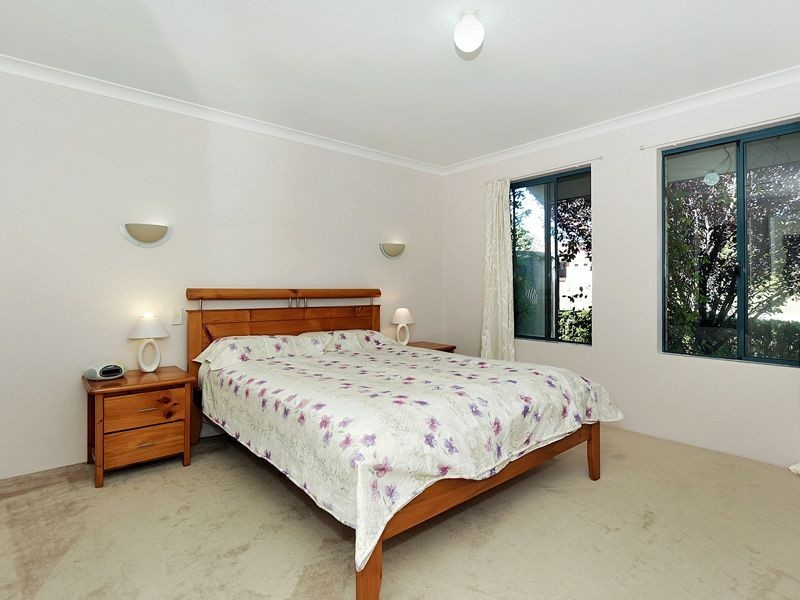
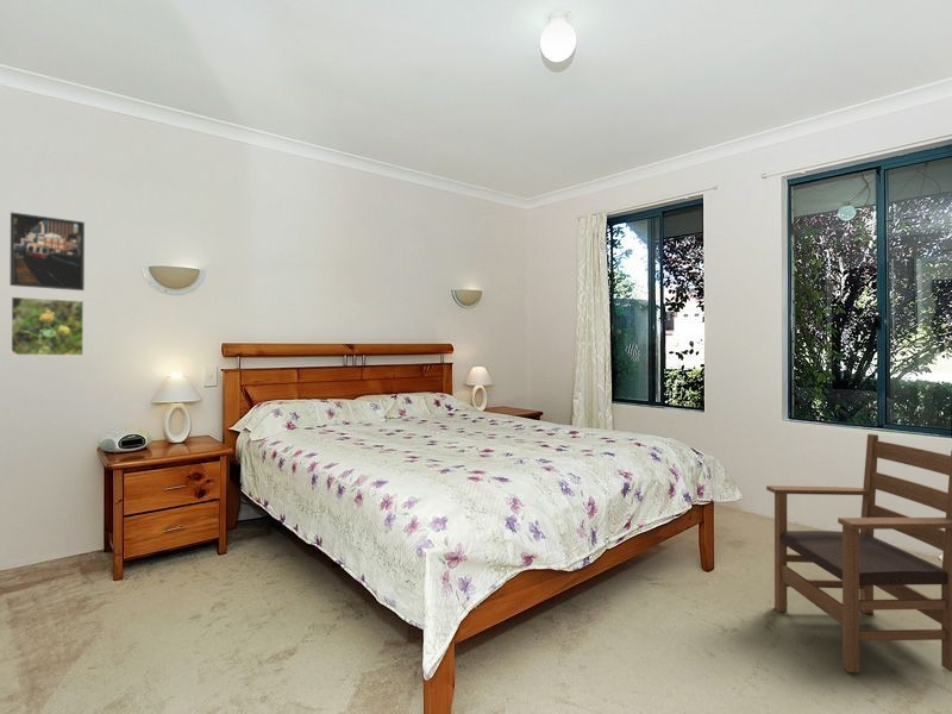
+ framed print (48, 252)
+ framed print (48, 326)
+ armchair (859, 539)
